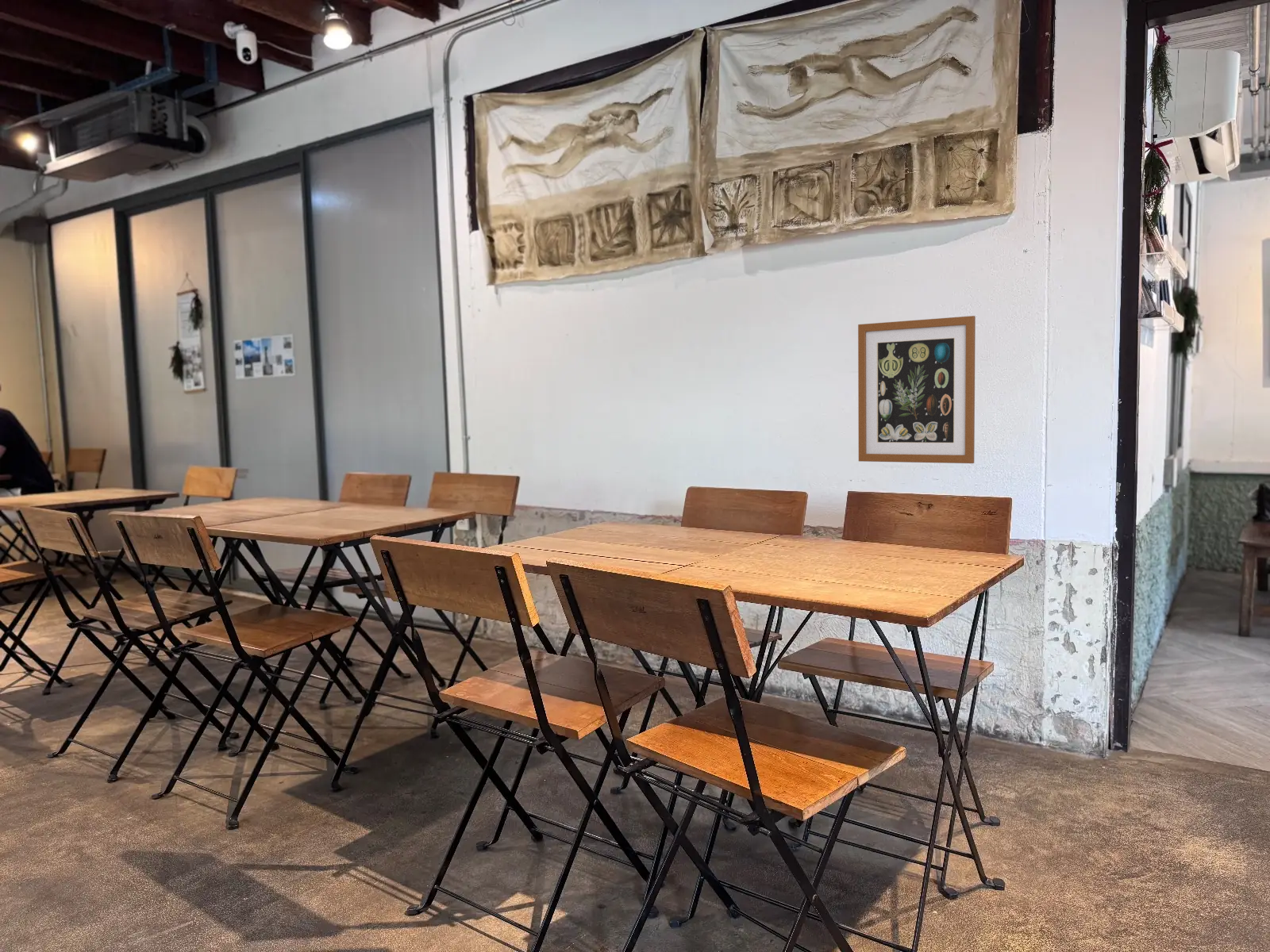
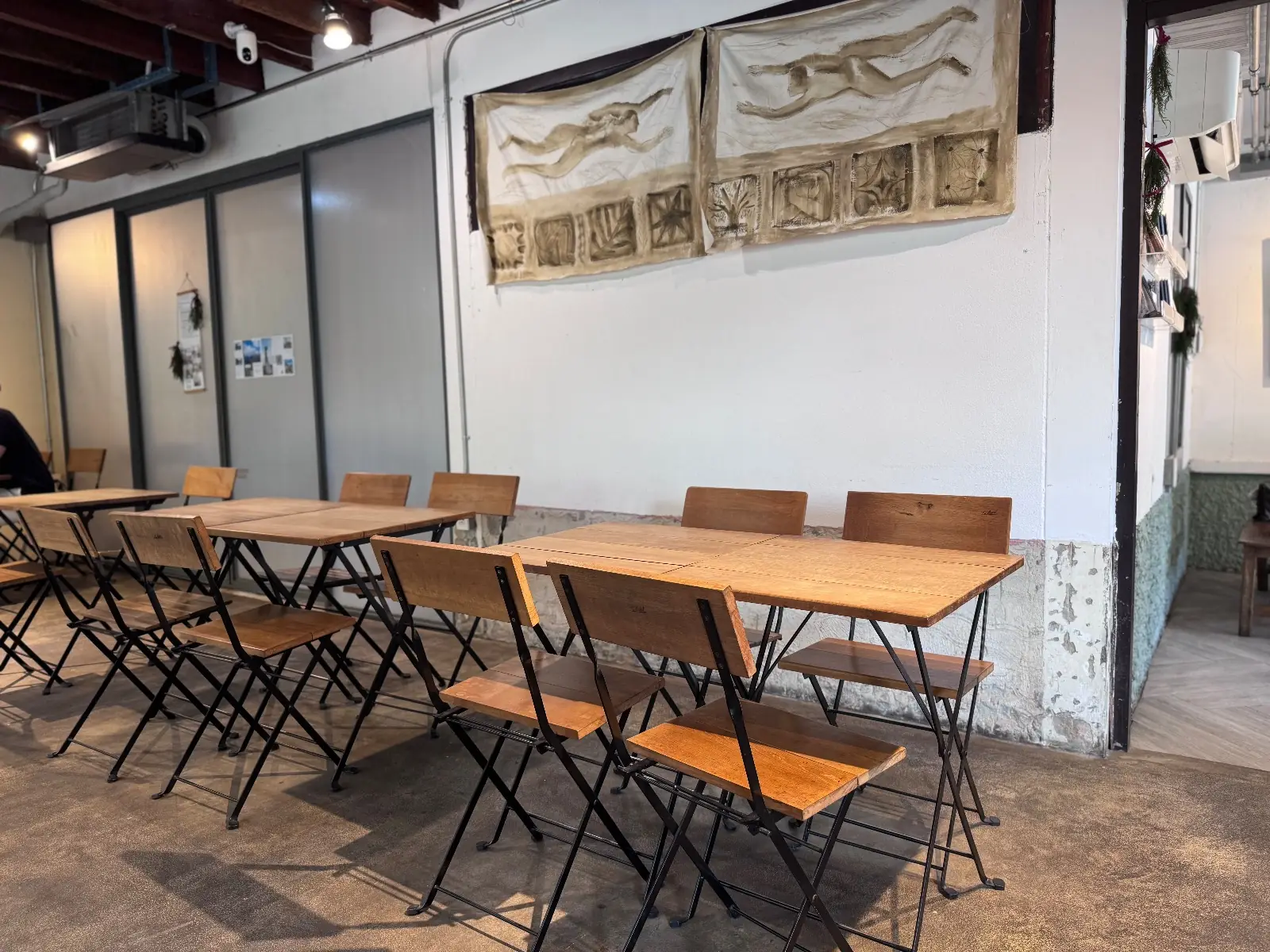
- wall art (914, 391)
